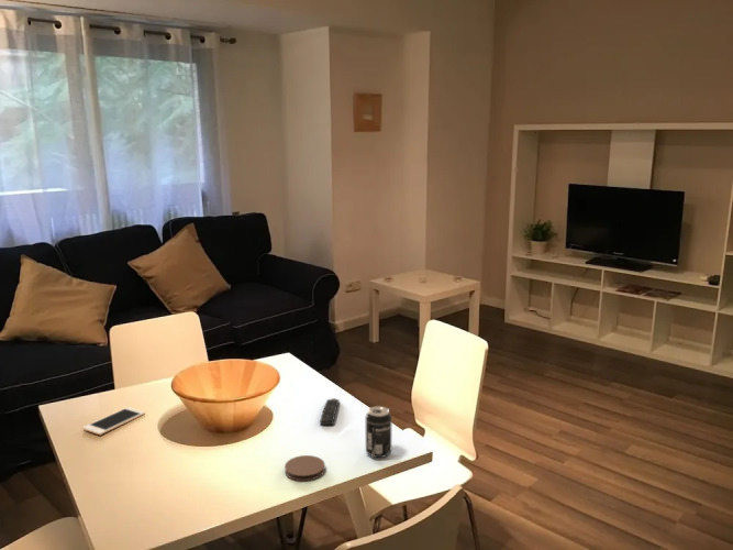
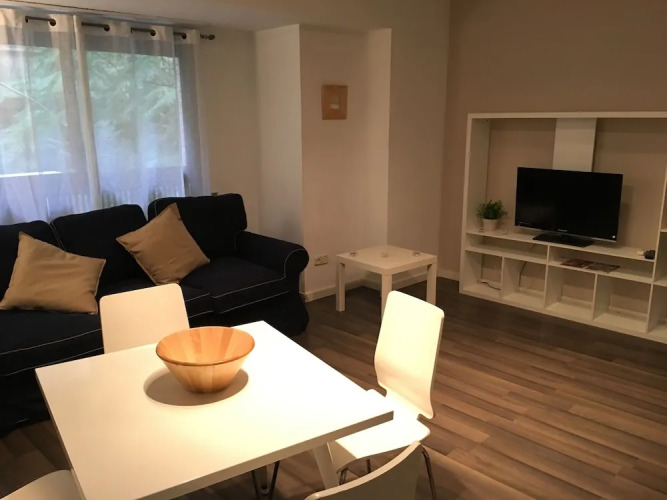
- remote control (330, 409)
- beverage can (378, 431)
- cell phone (114, 420)
- coaster (304, 468)
